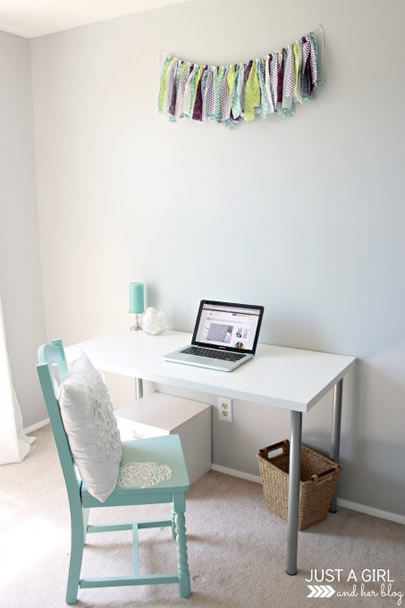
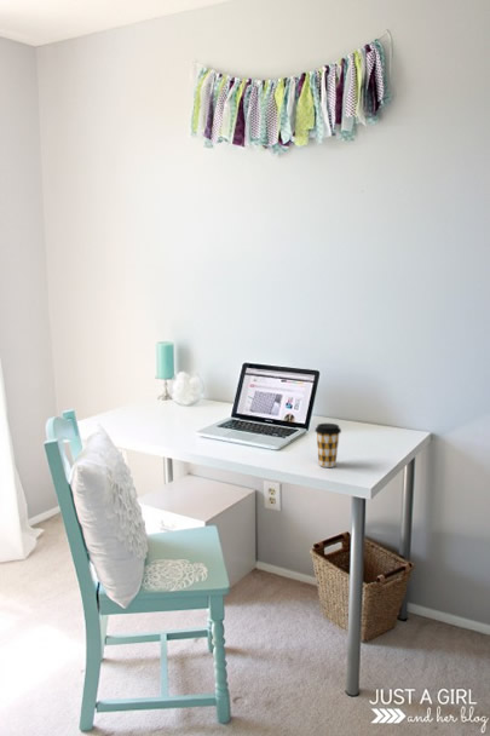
+ coffee cup (327, 444)
